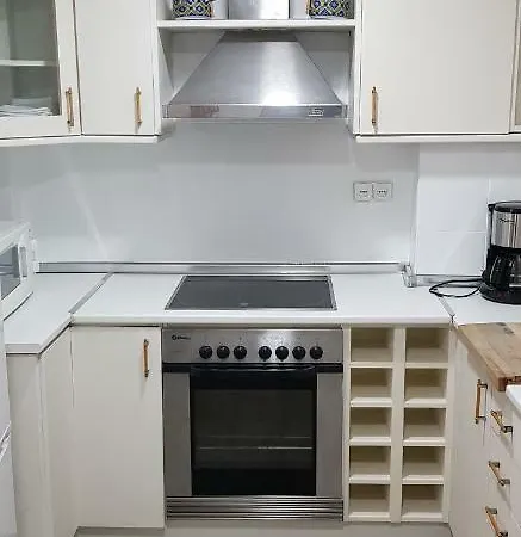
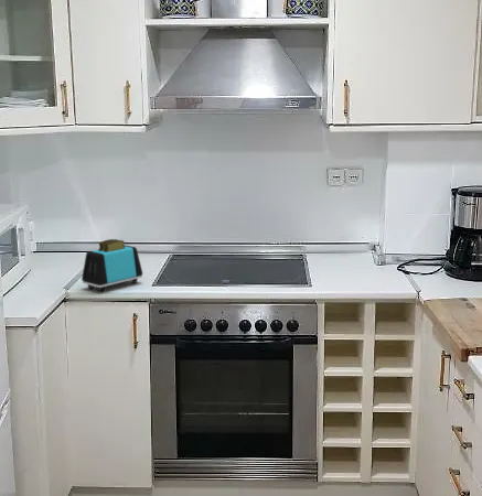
+ toaster (111, 262)
